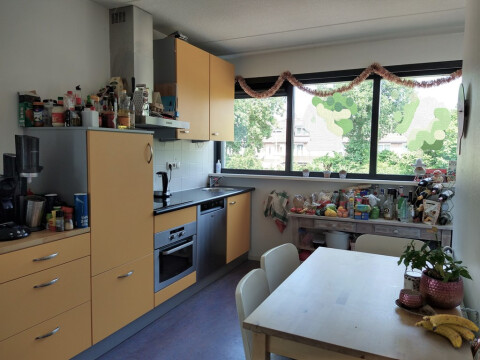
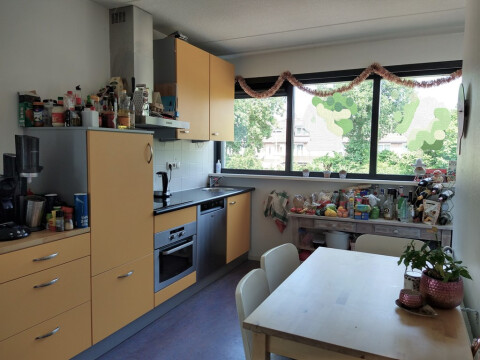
- banana (447, 328)
